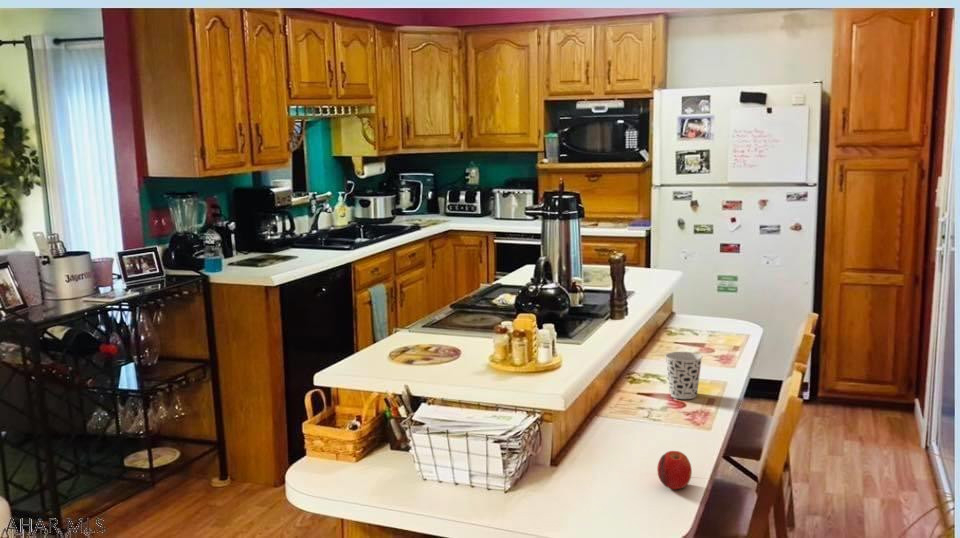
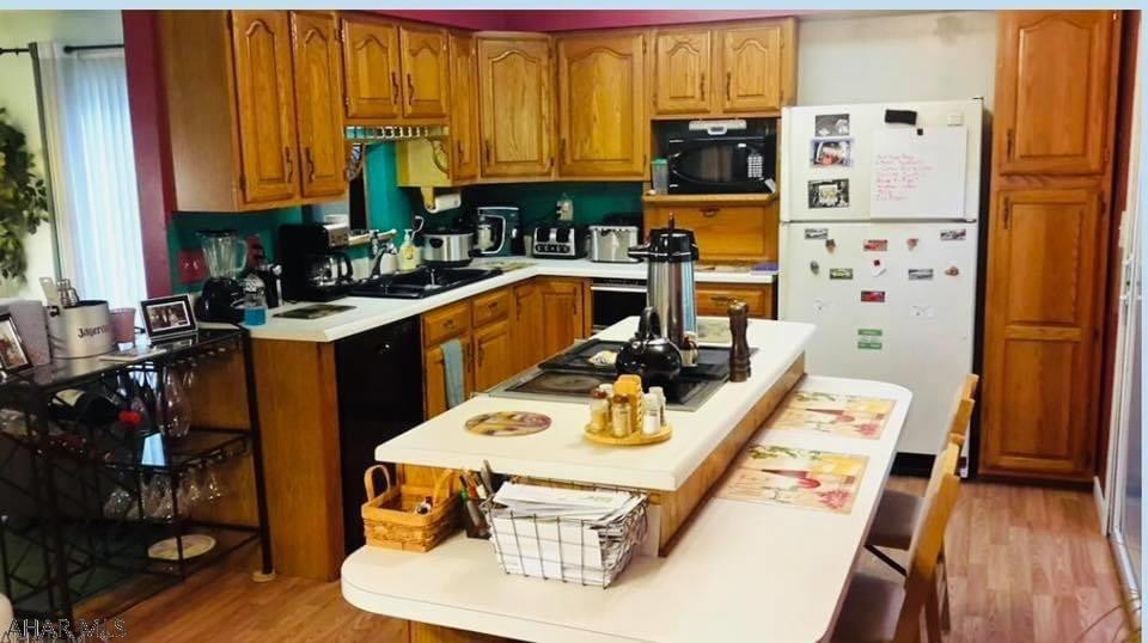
- fruit (674, 469)
- cup (683, 375)
